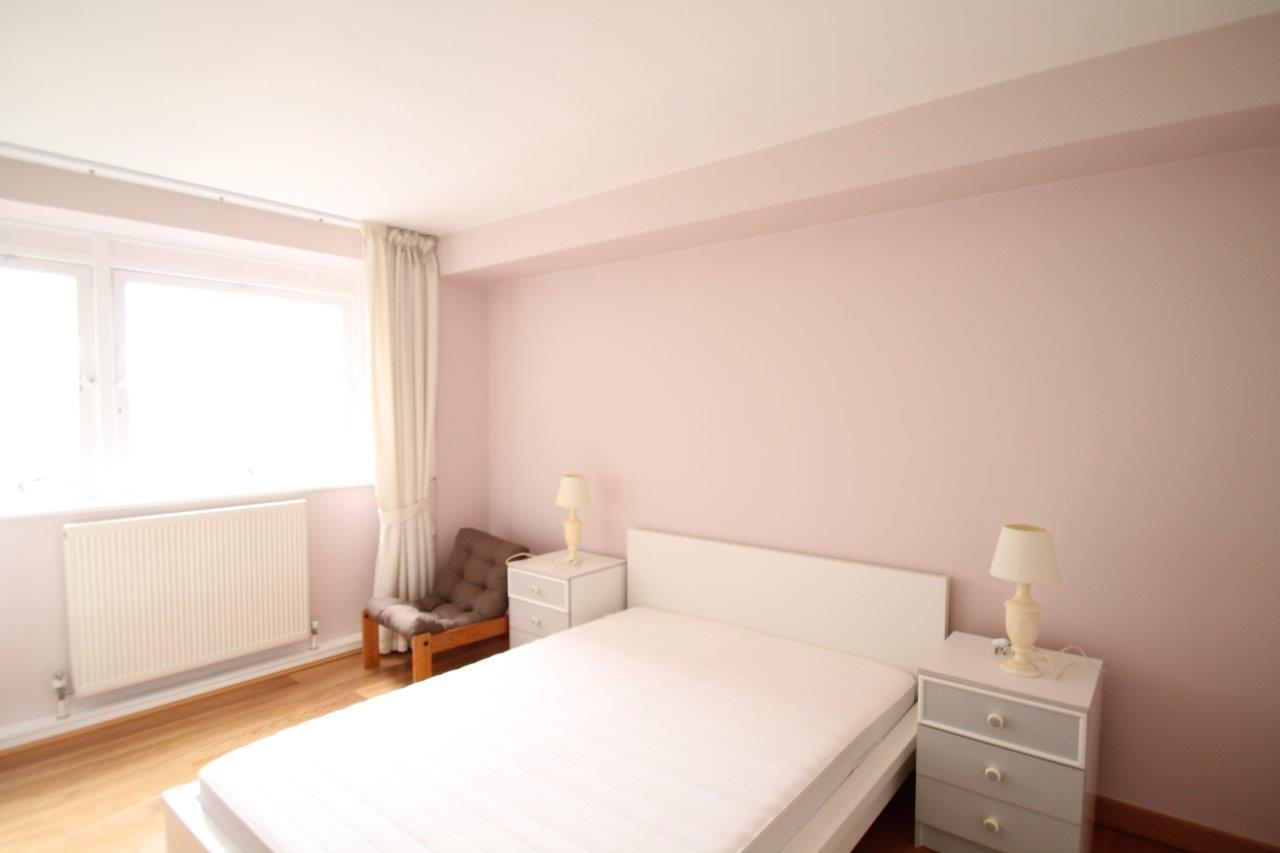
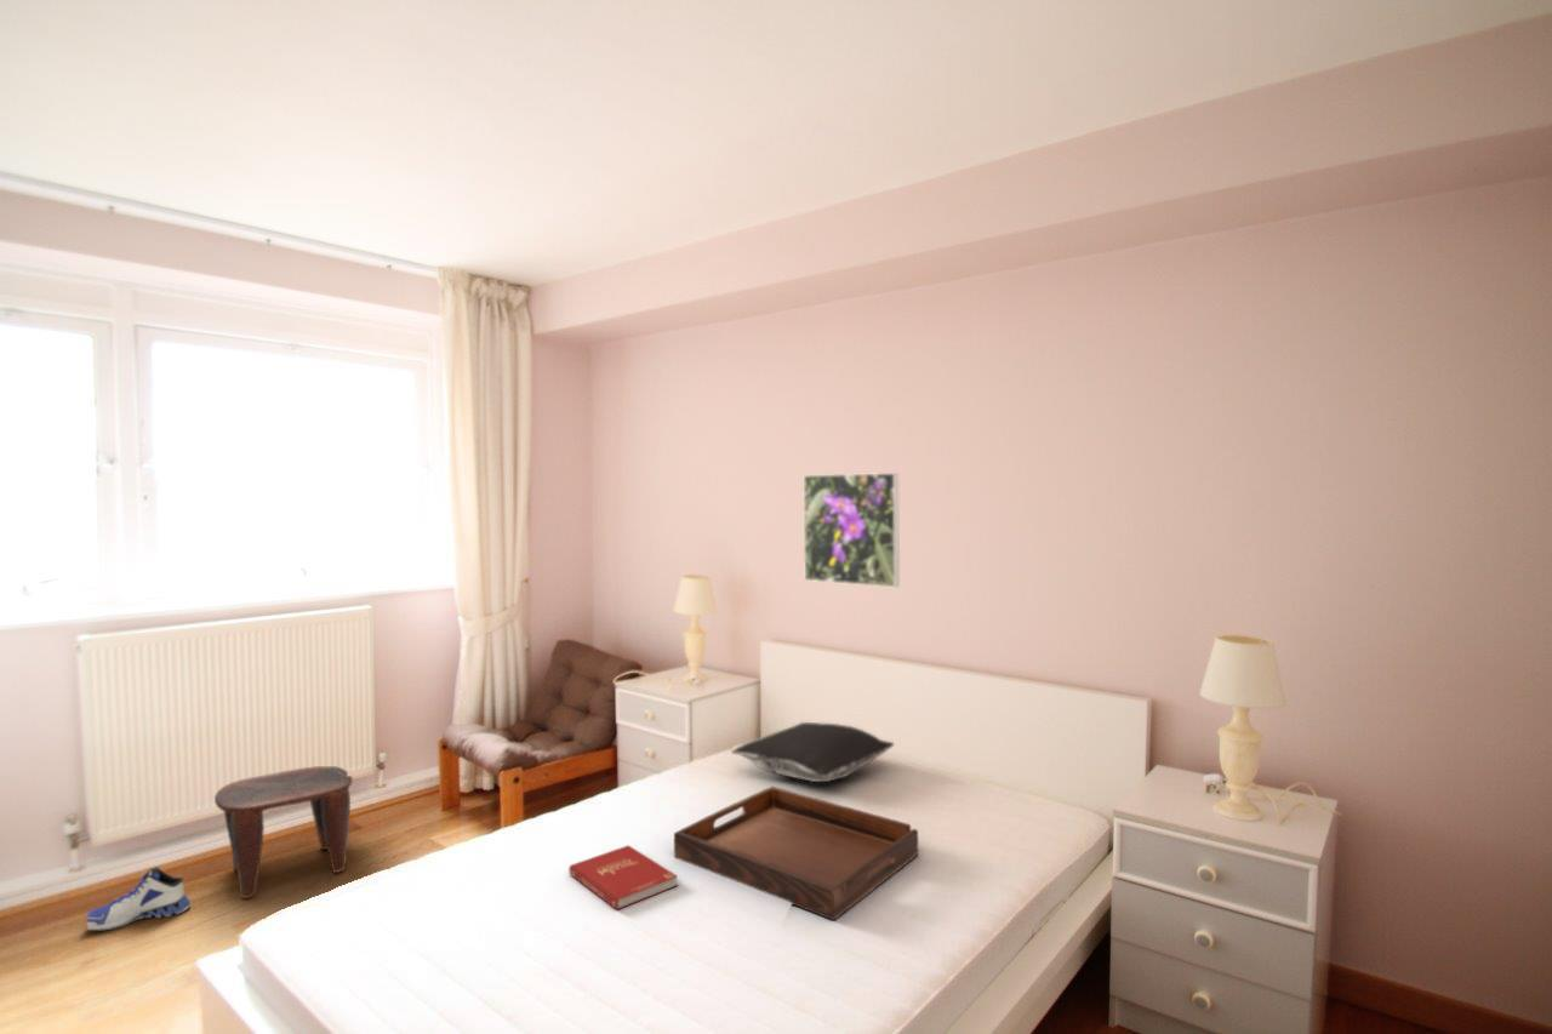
+ pillow (812, 749)
+ book (622, 875)
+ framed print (849, 529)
+ sneaker (139, 893)
+ serving tray (798, 842)
+ stool (280, 806)
